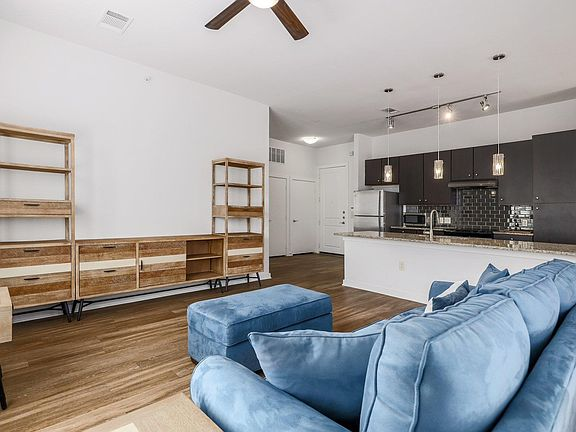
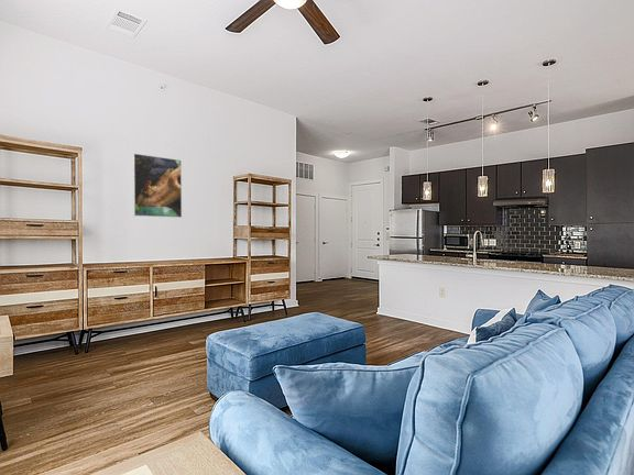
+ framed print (157, 187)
